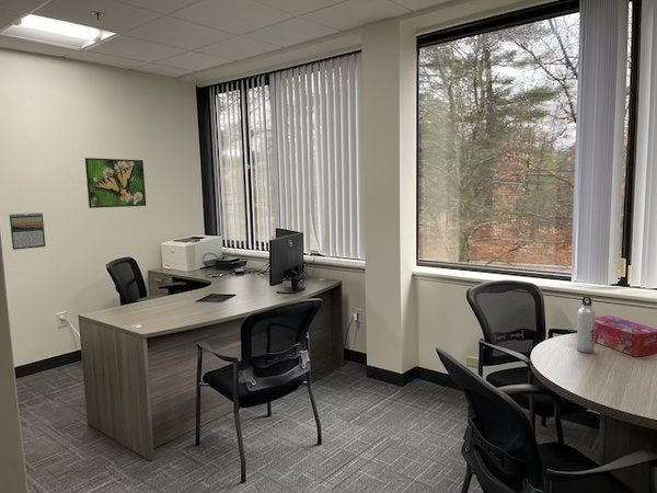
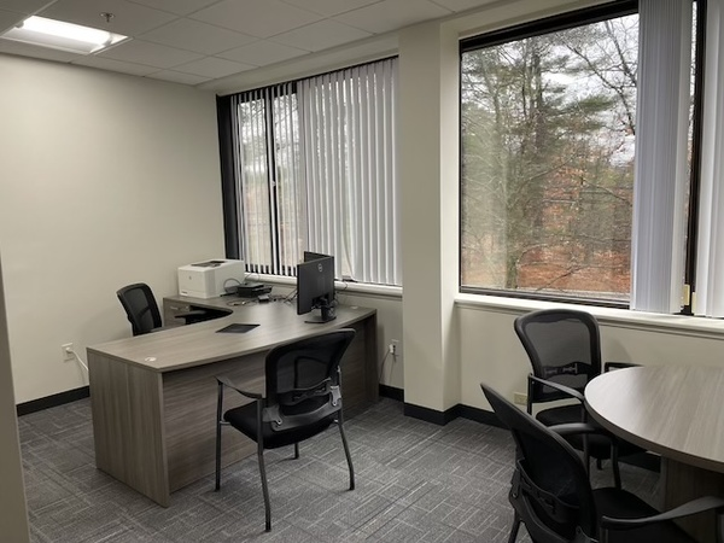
- water bottle (586, 323)
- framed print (116, 183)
- calendar (27, 230)
- tissue box (621, 334)
